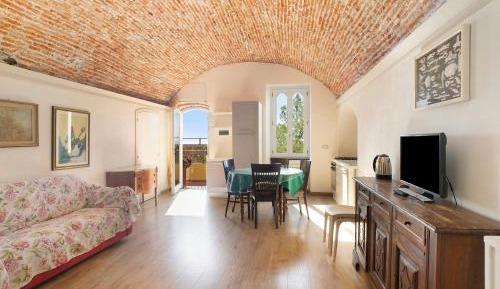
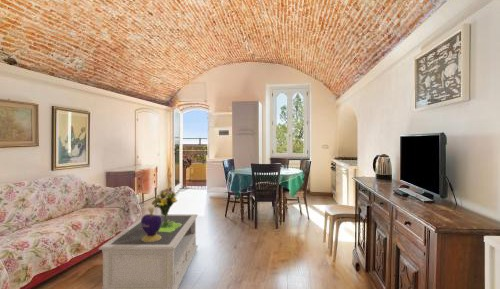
+ decorative container (151, 222)
+ coffee table (157, 248)
+ bouquet (165, 206)
